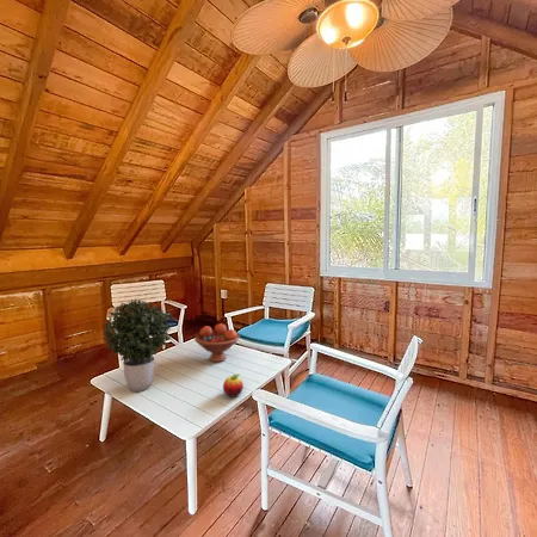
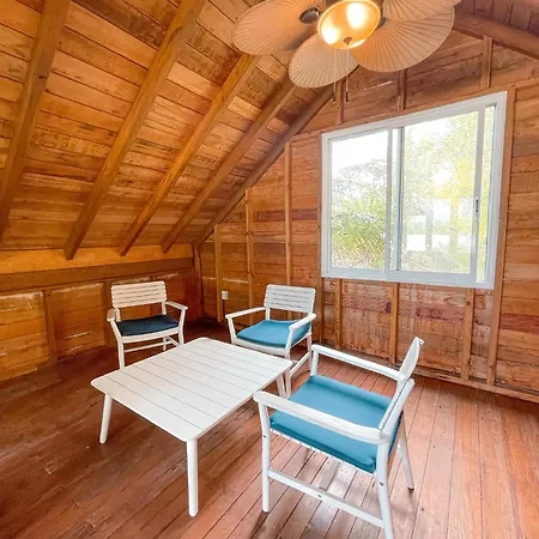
- fruit bowl (217, 342)
- fruit (233, 385)
- potted plant (138, 344)
